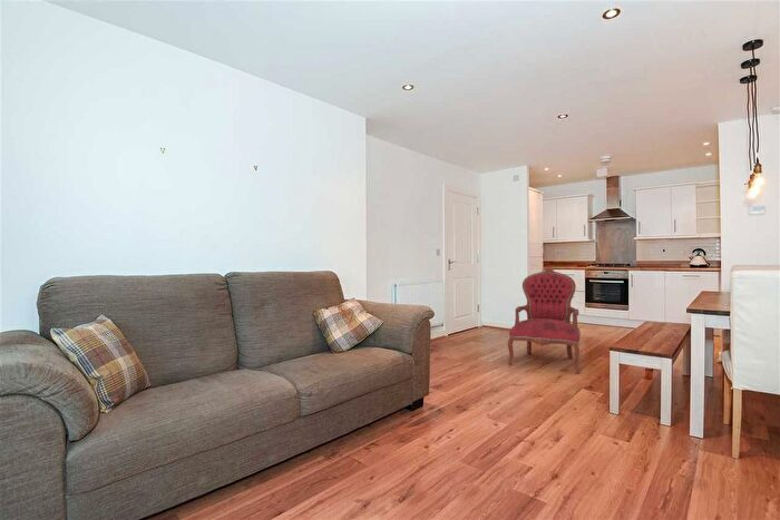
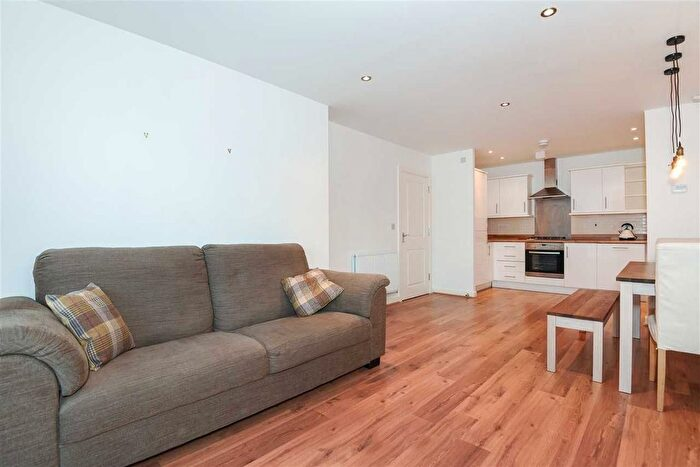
- armchair (545, 314)
